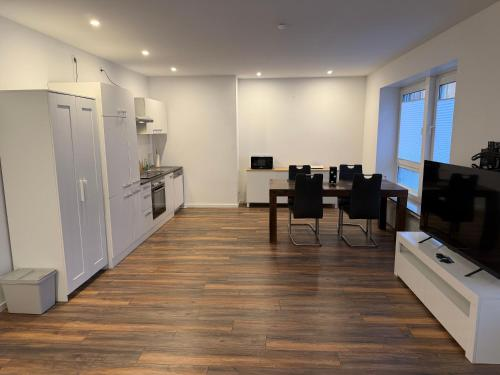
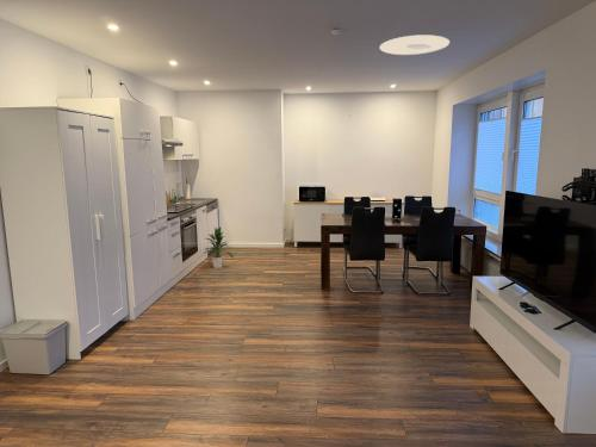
+ ceiling light (414, 42)
+ indoor plant (217, 247)
